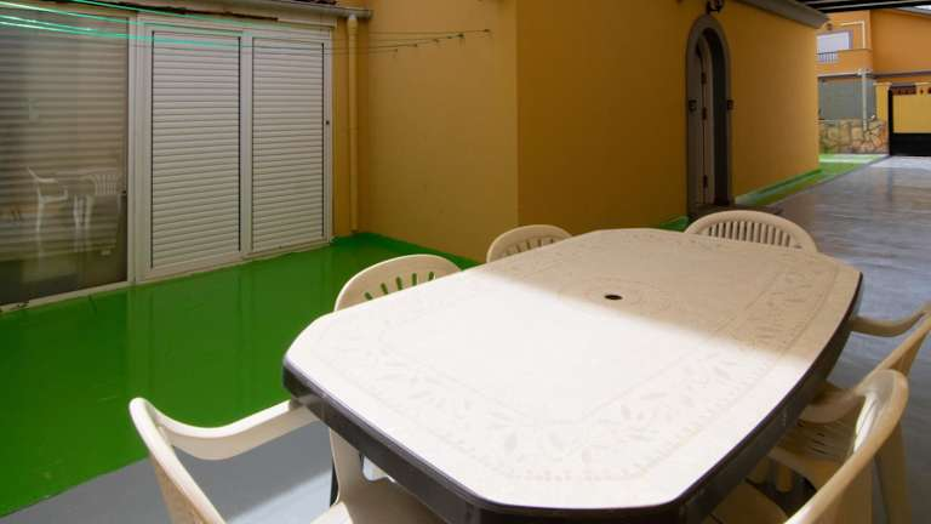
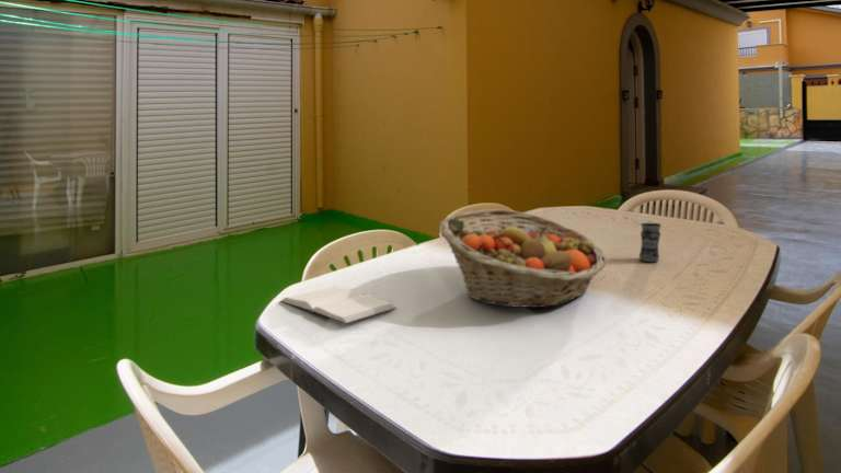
+ jar (649, 242)
+ book (336, 300)
+ fruit basket (522, 253)
